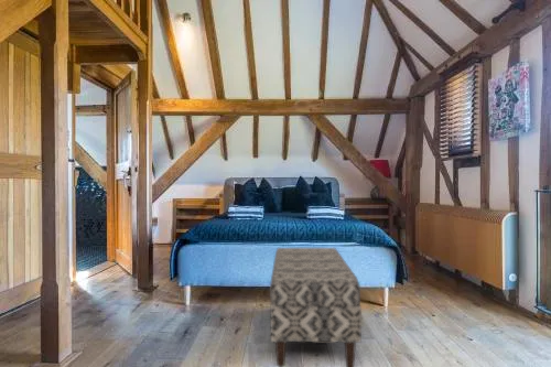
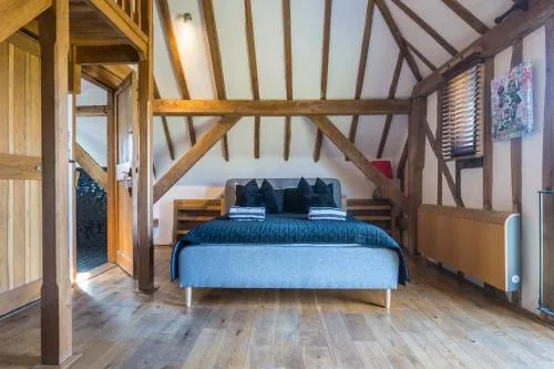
- bench (310, 295)
